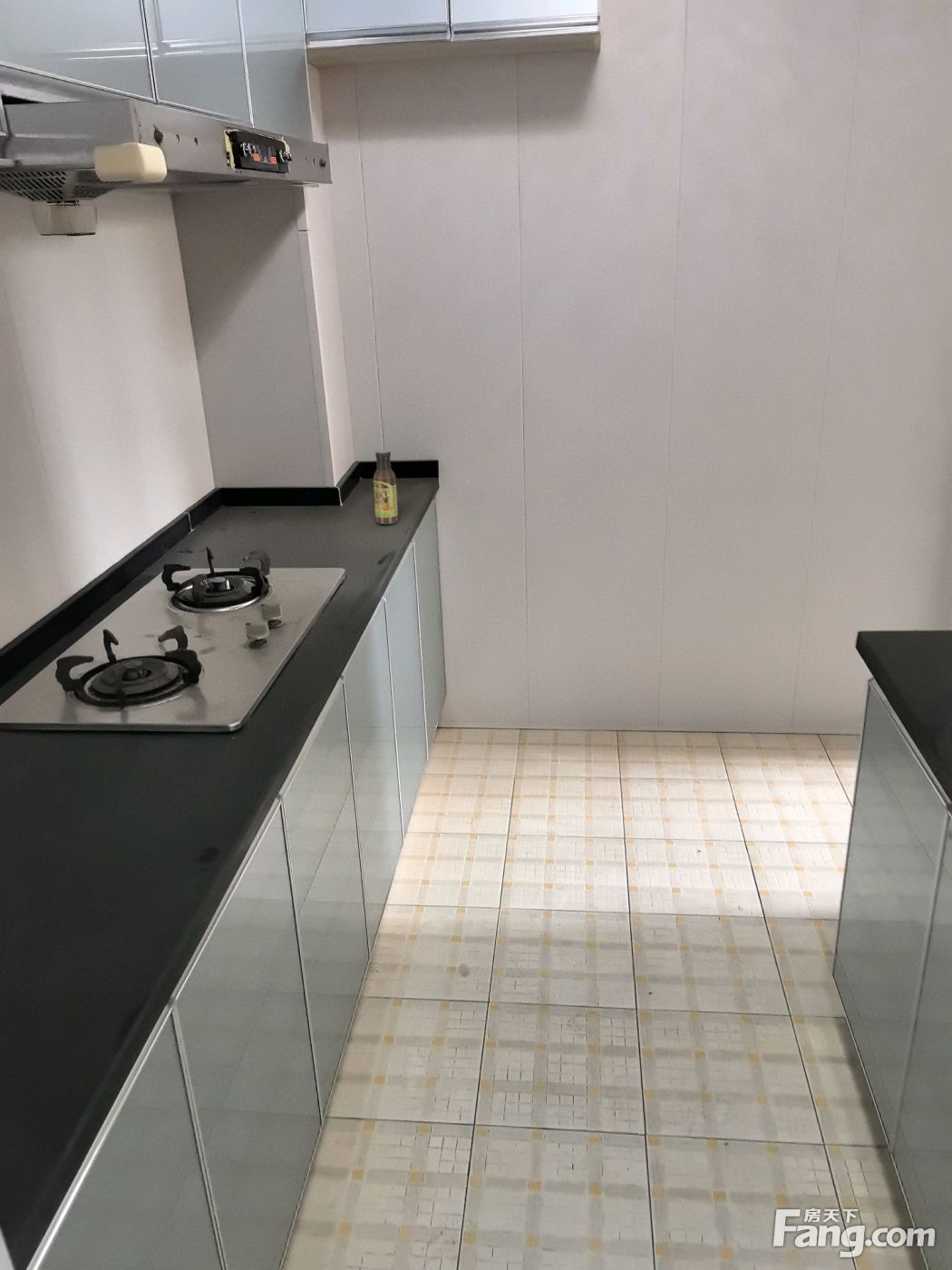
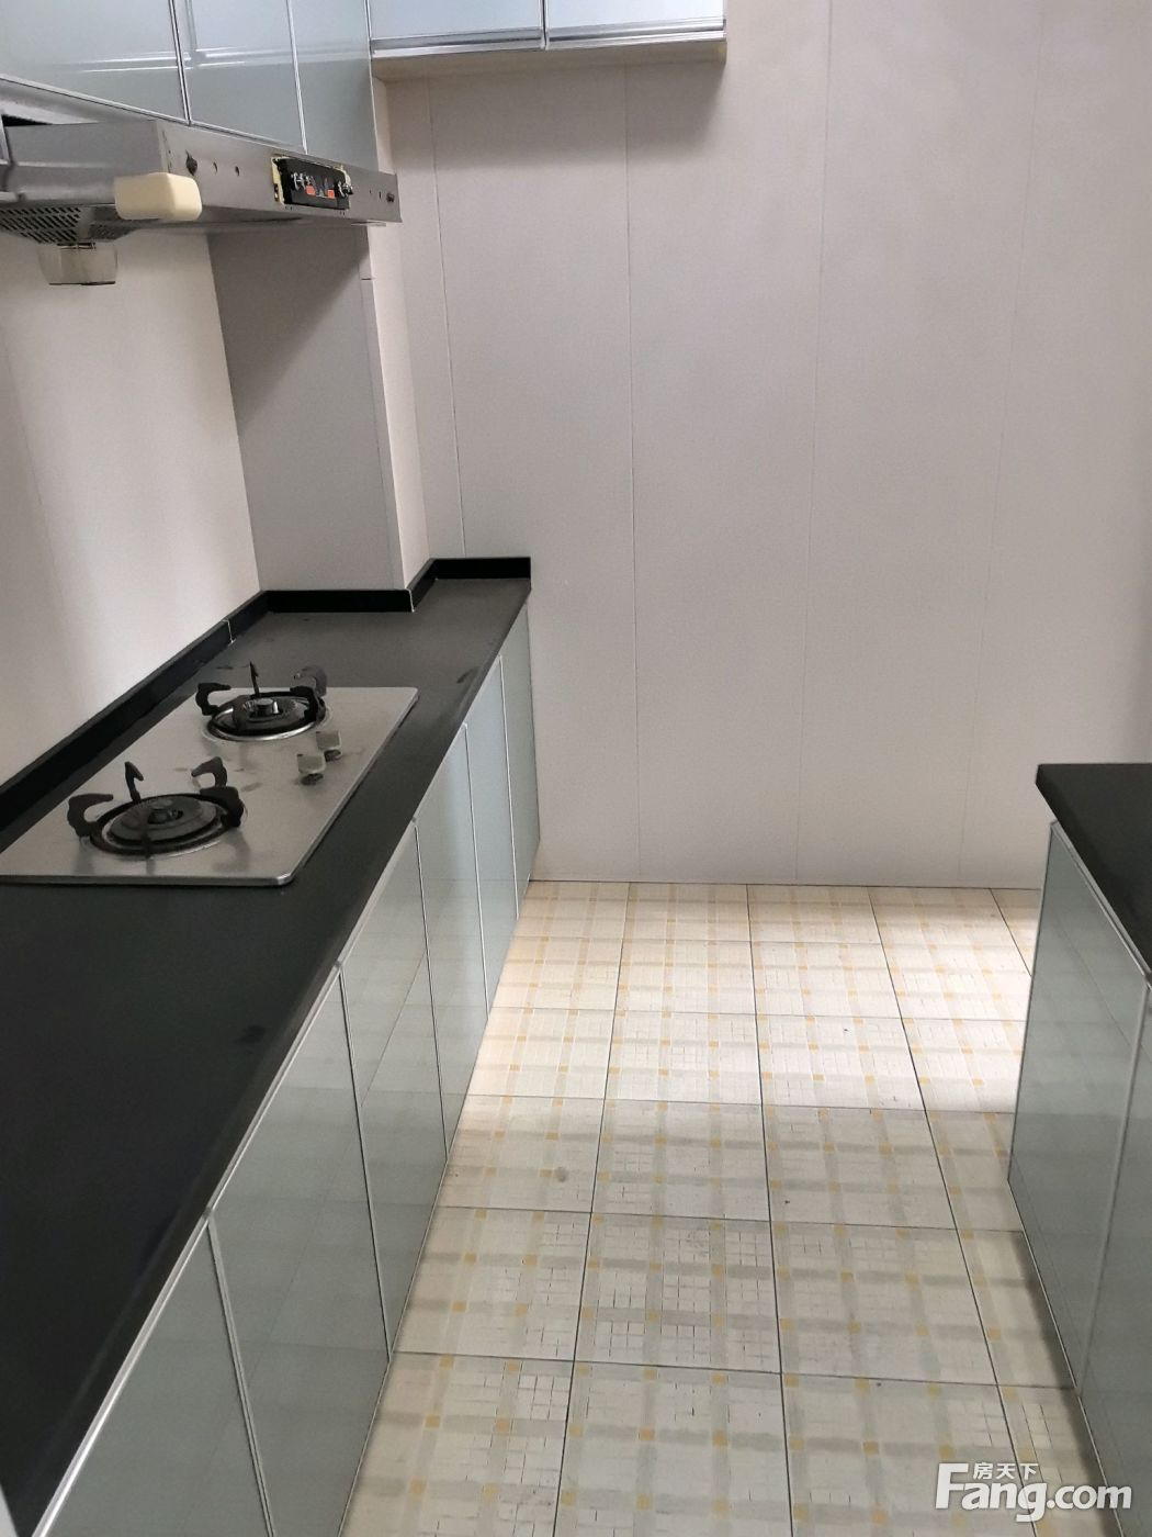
- sauce bottle (384, 487)
